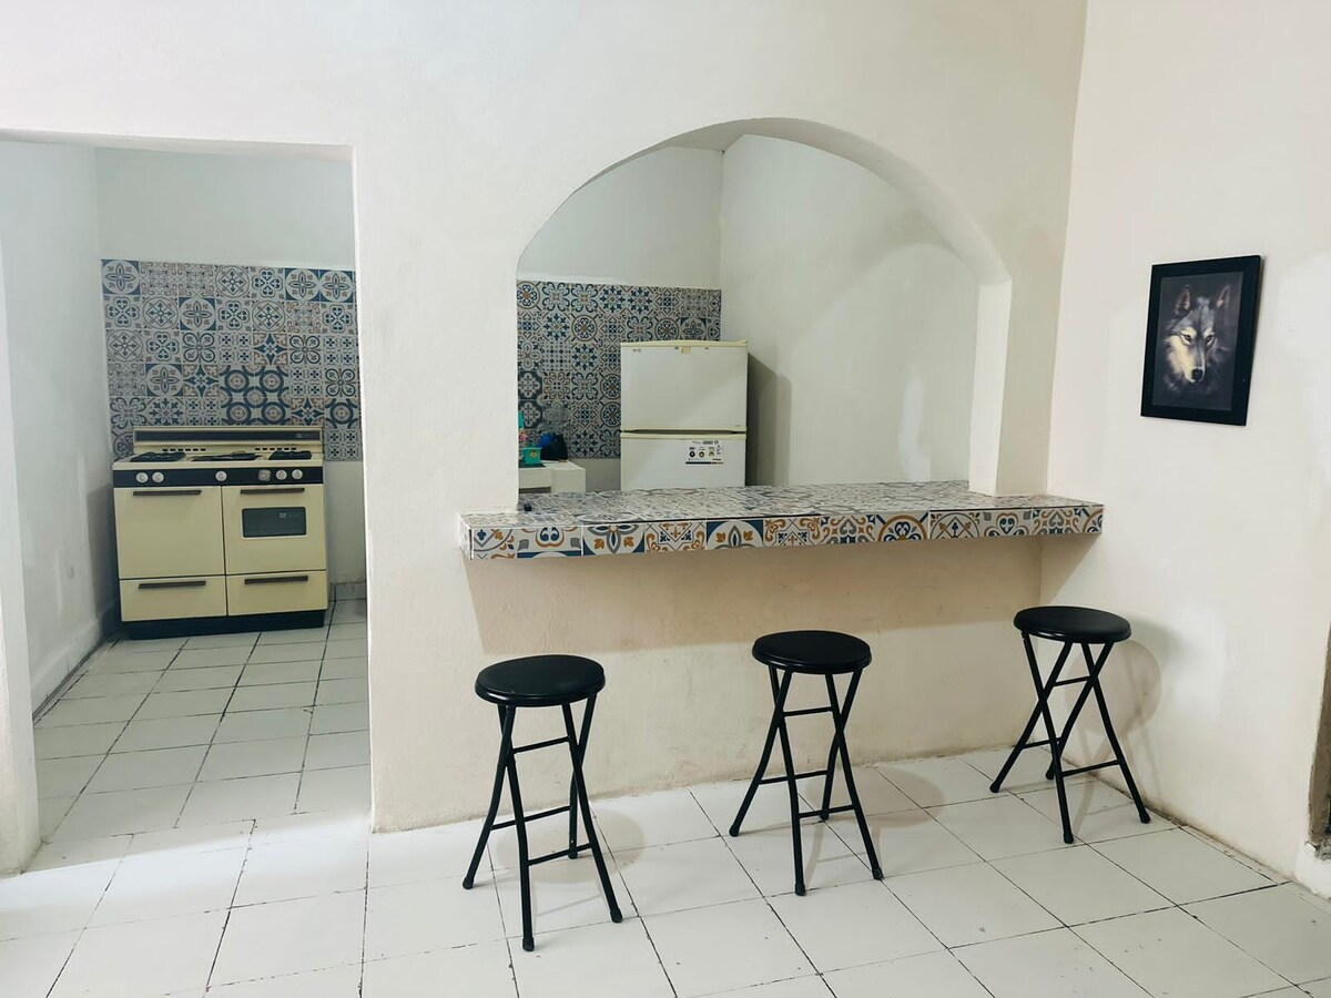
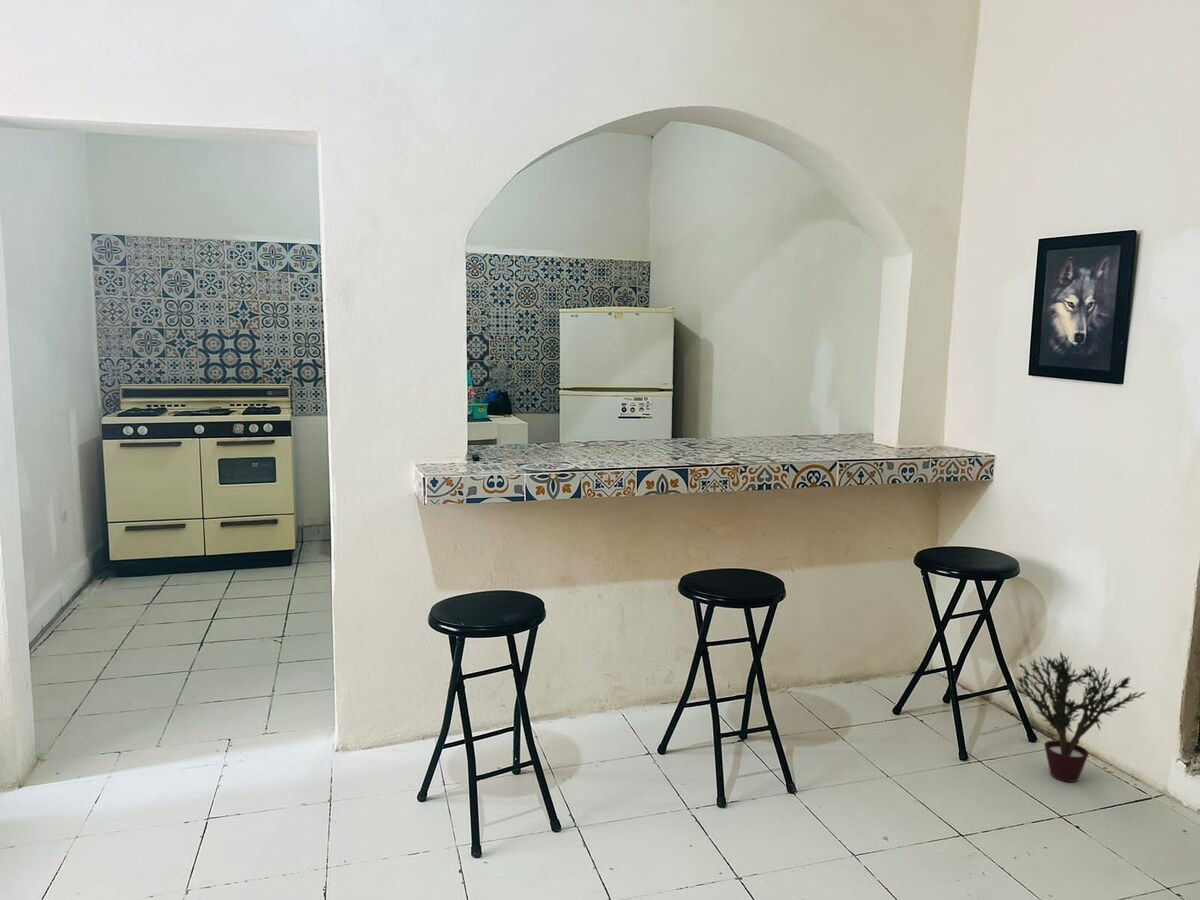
+ potted plant (1067, 718)
